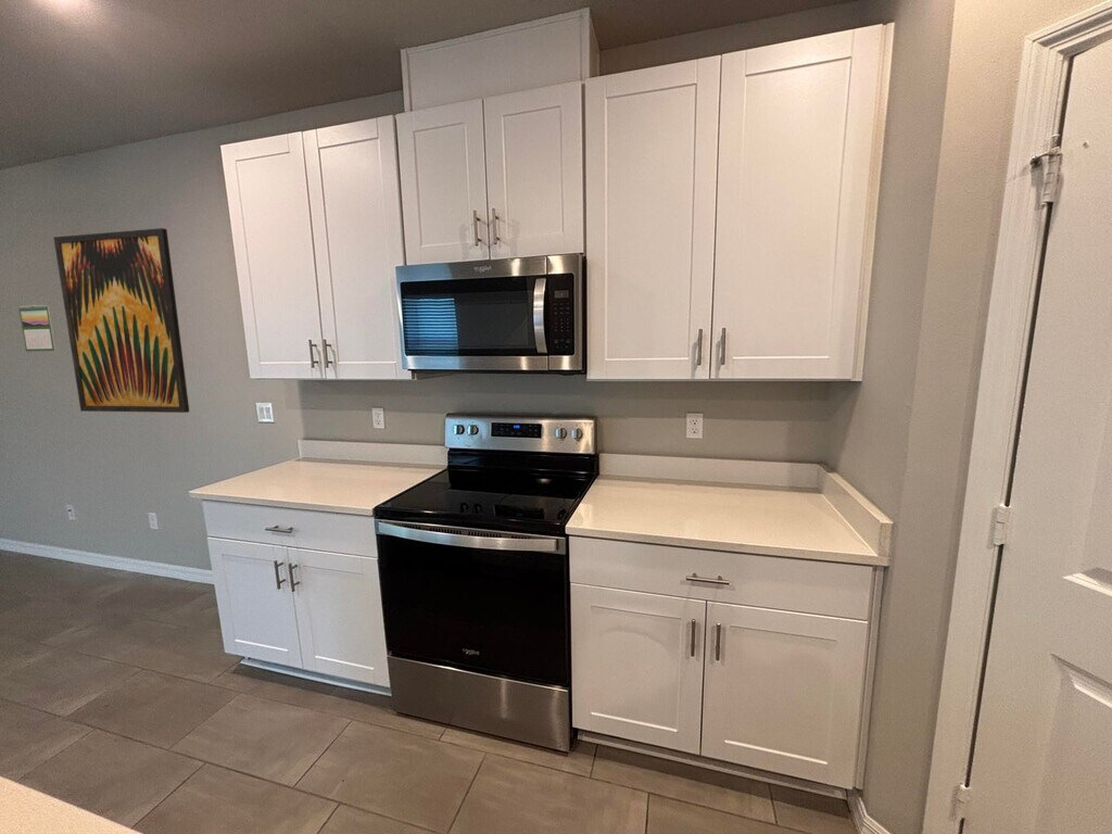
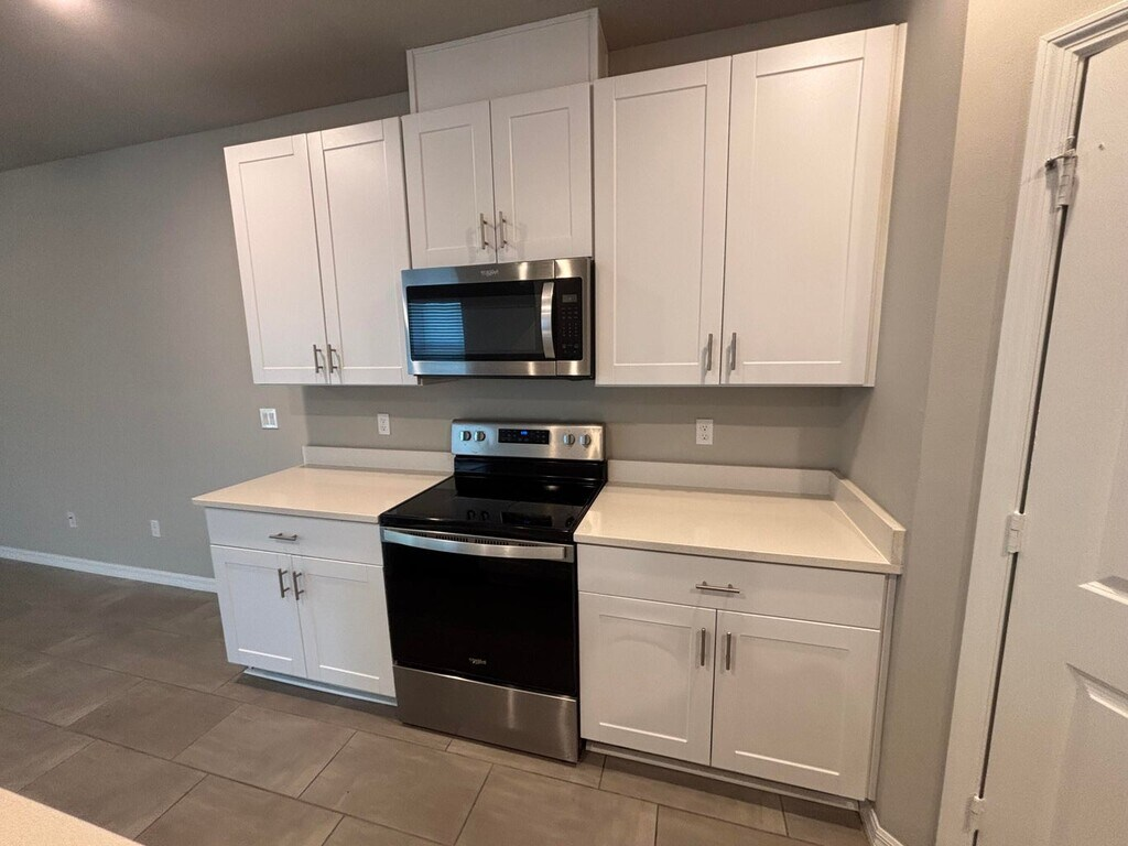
- wall art (122, 325)
- calendar (37, 328)
